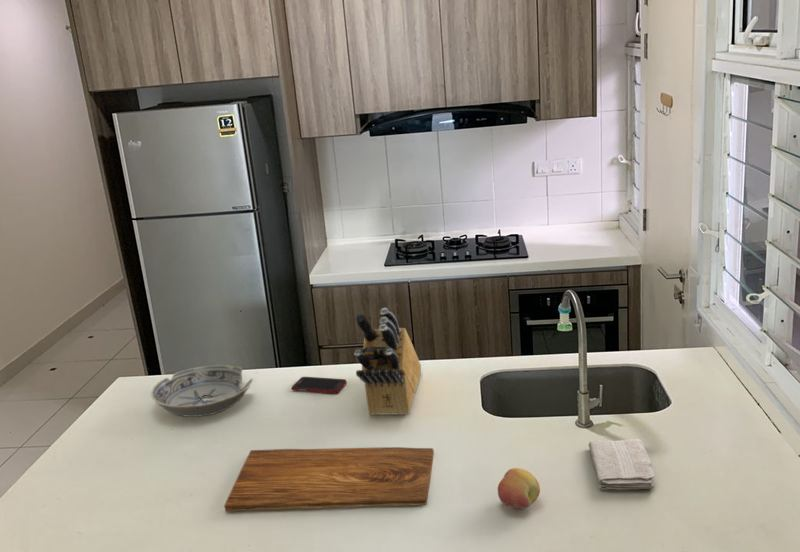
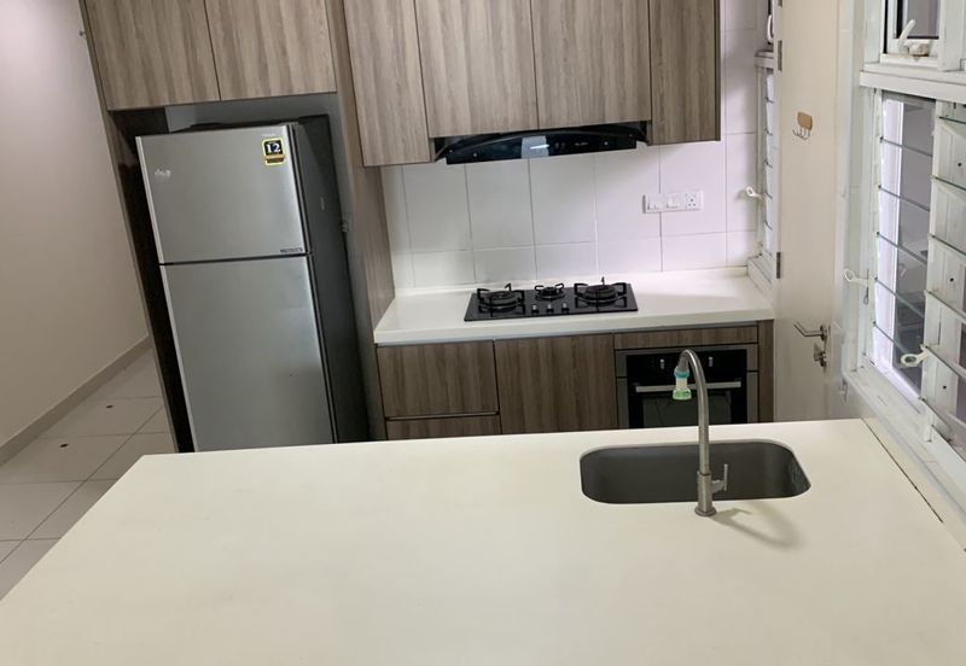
- cell phone (319, 384)
- cutting board (333, 476)
- washcloth (620, 462)
- bowl (202, 393)
- fruit (517, 487)
- knife block (388, 349)
